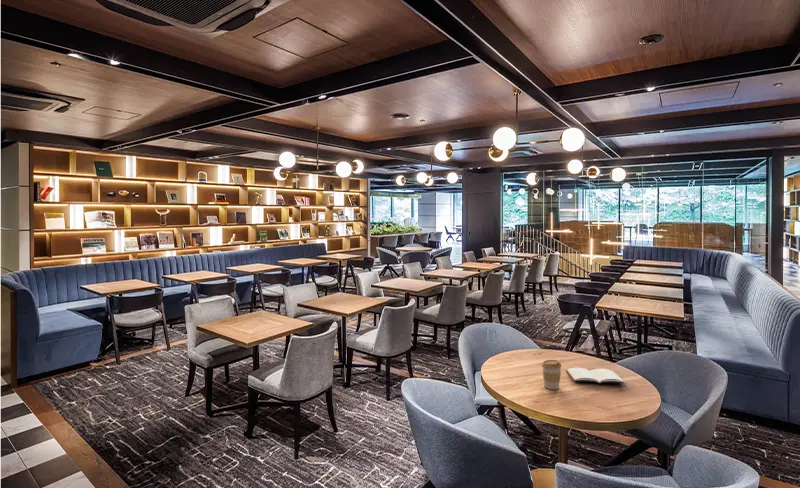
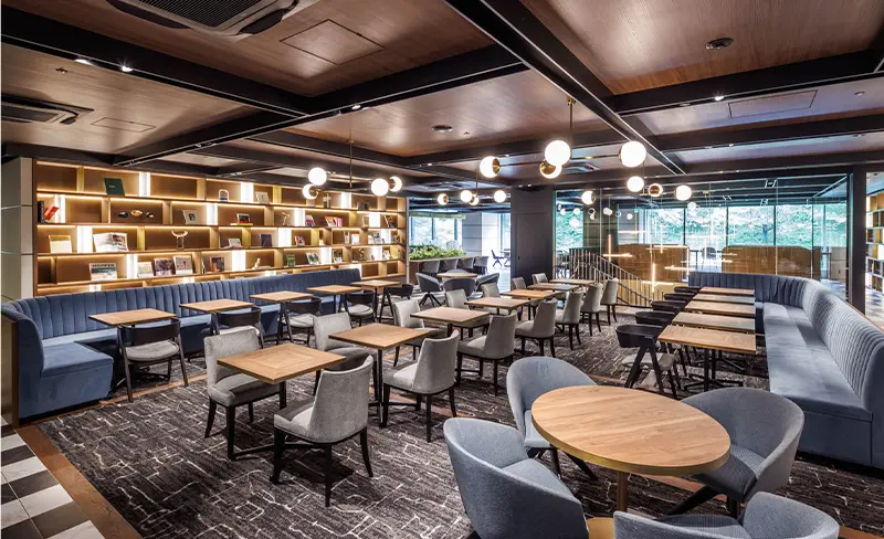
- coffee cup (551, 373)
- book (594, 375)
